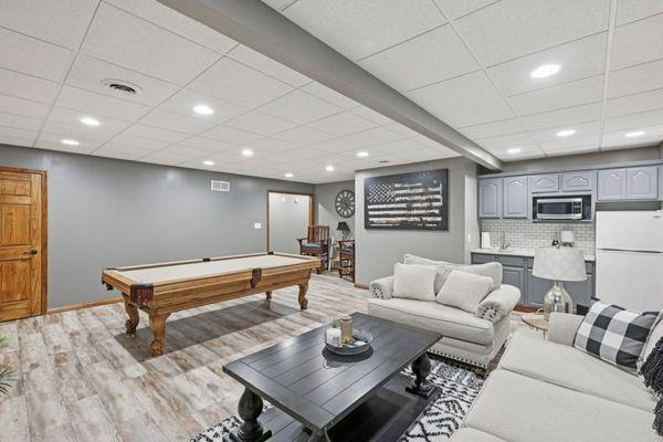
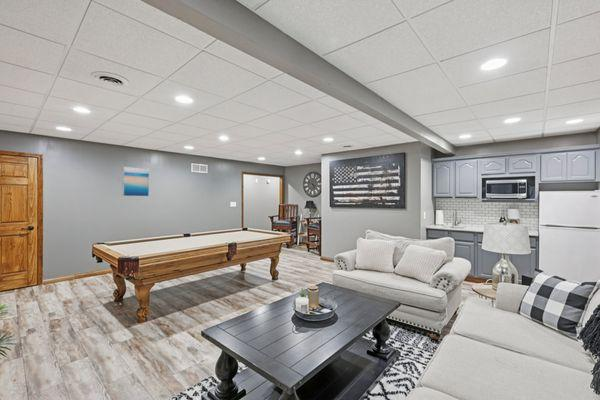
+ wall art (136, 182)
